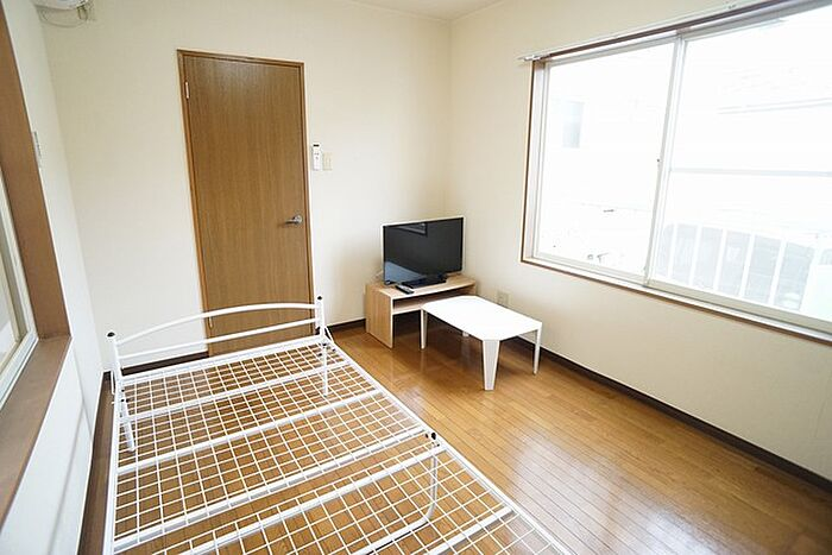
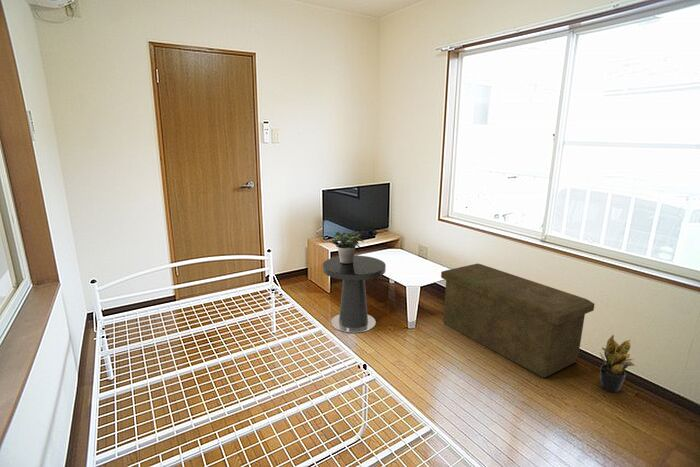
+ potted plant (346, 245)
+ storage bench (506, 312)
+ side table (353, 293)
+ potted plant (615, 363)
